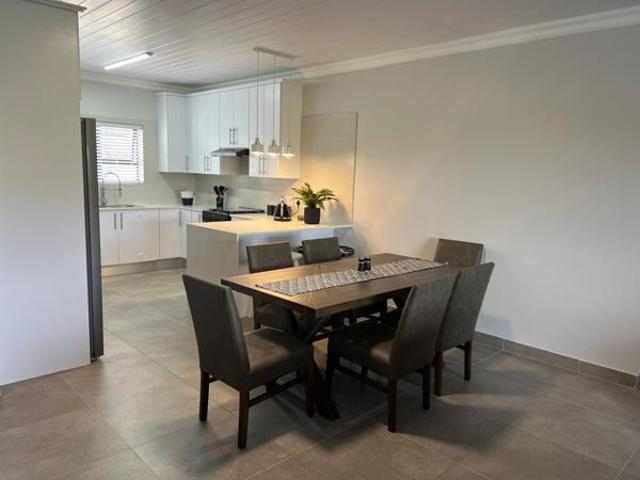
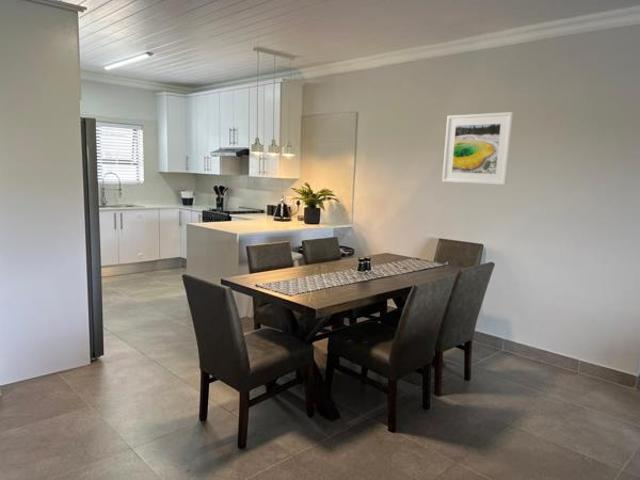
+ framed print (475, 149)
